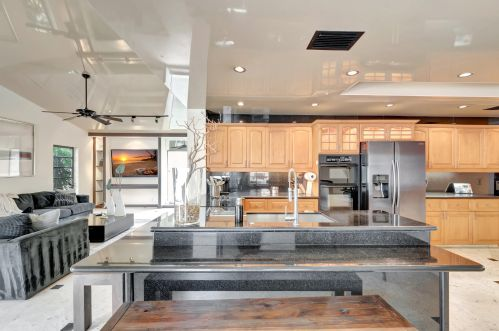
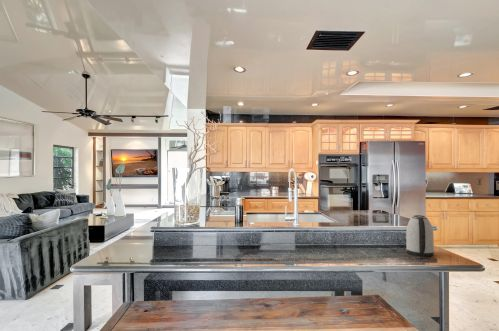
+ kettle (420, 235)
